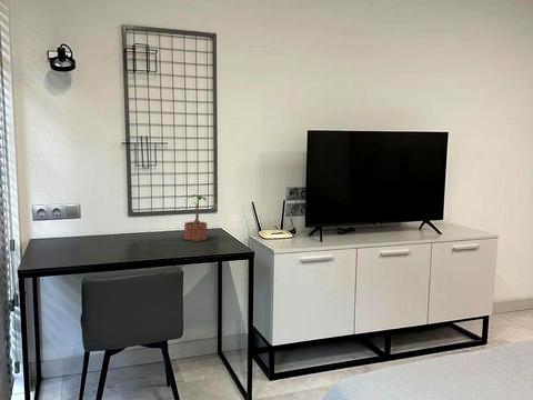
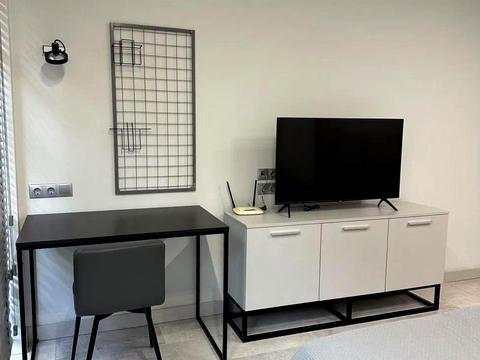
- potted plant (197, 217)
